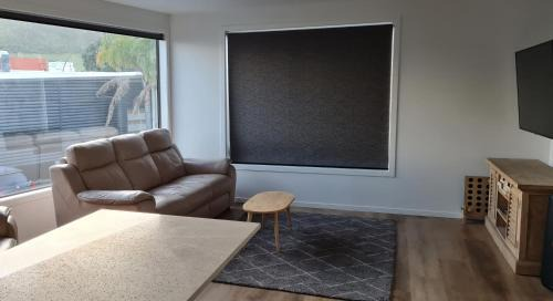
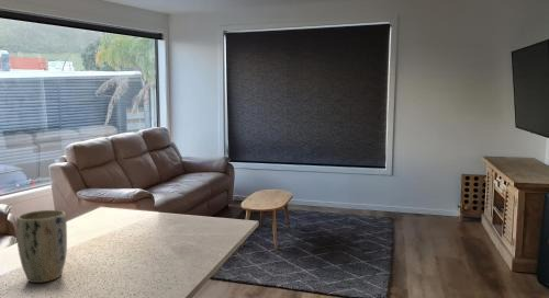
+ plant pot (43, 245)
